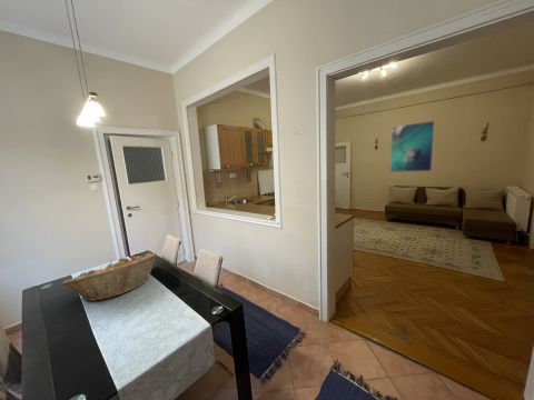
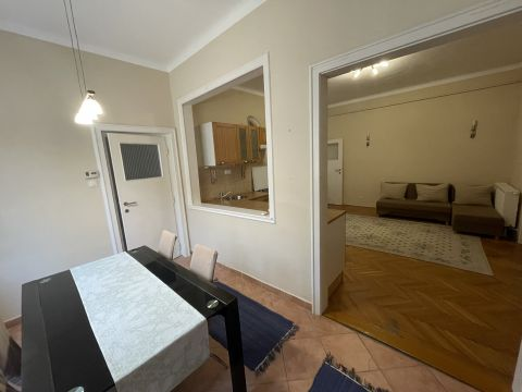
- fruit basket (116, 272)
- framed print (411, 148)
